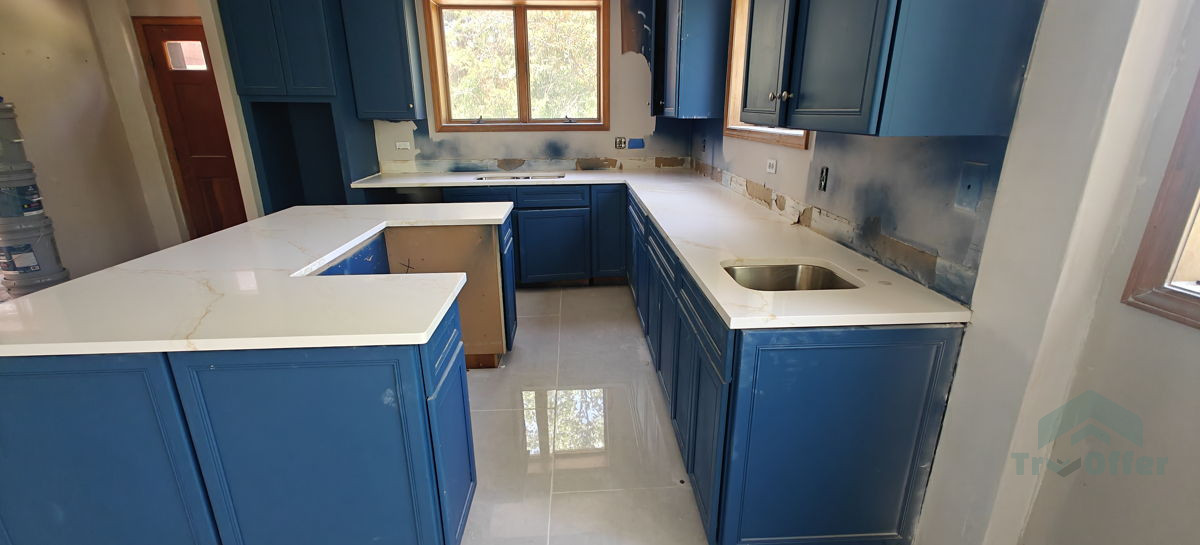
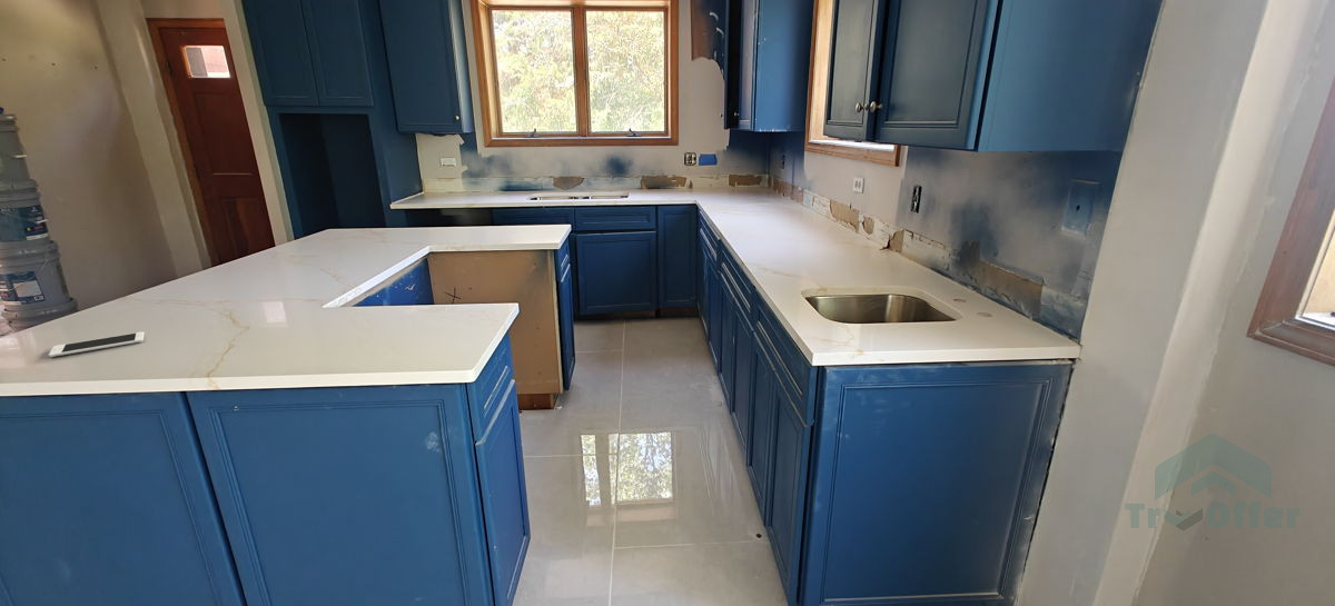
+ cell phone (99, 344)
